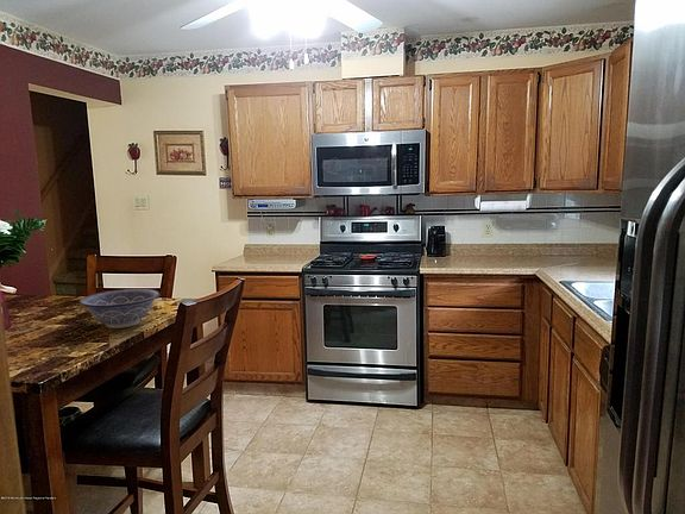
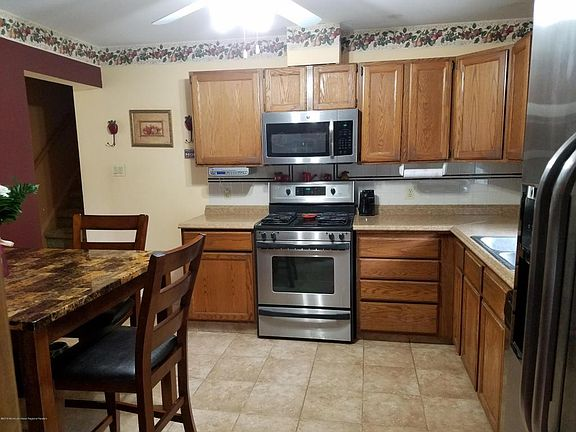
- decorative bowl (121, 309)
